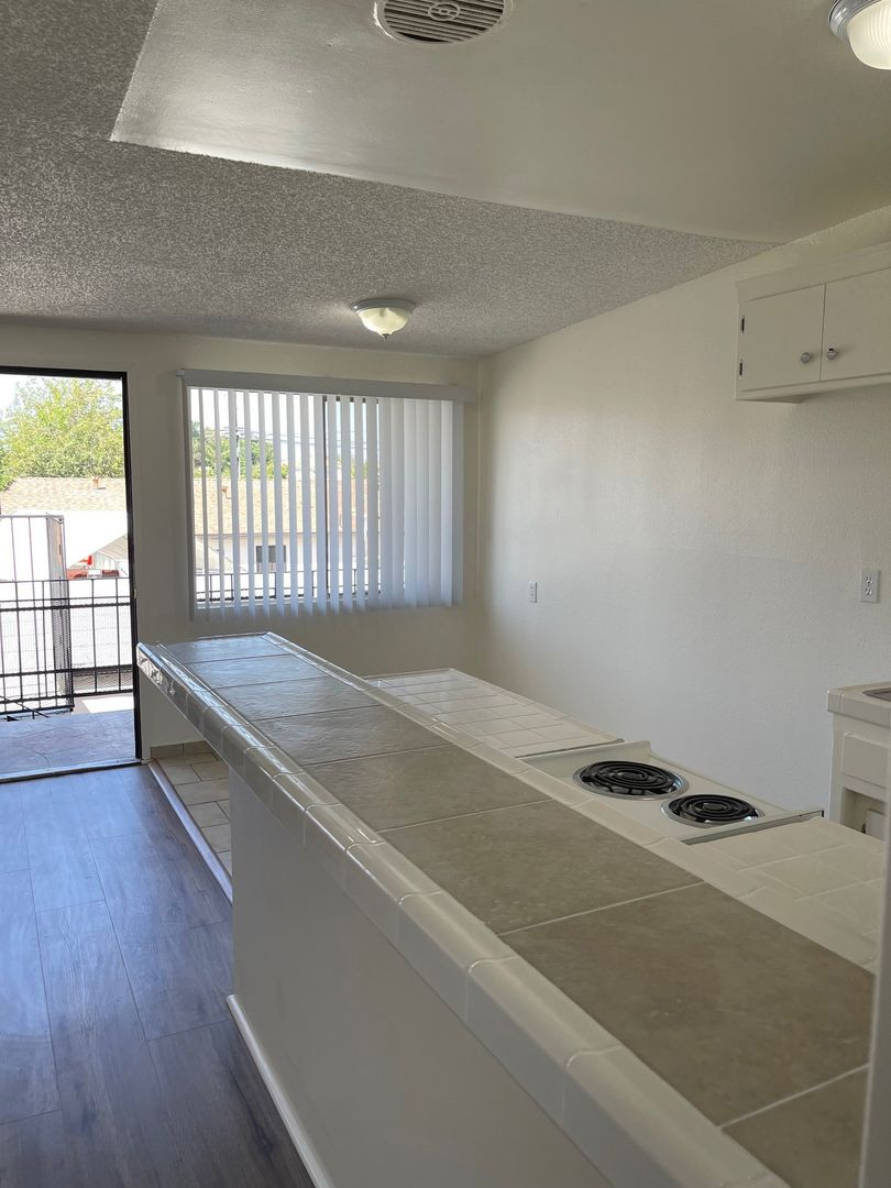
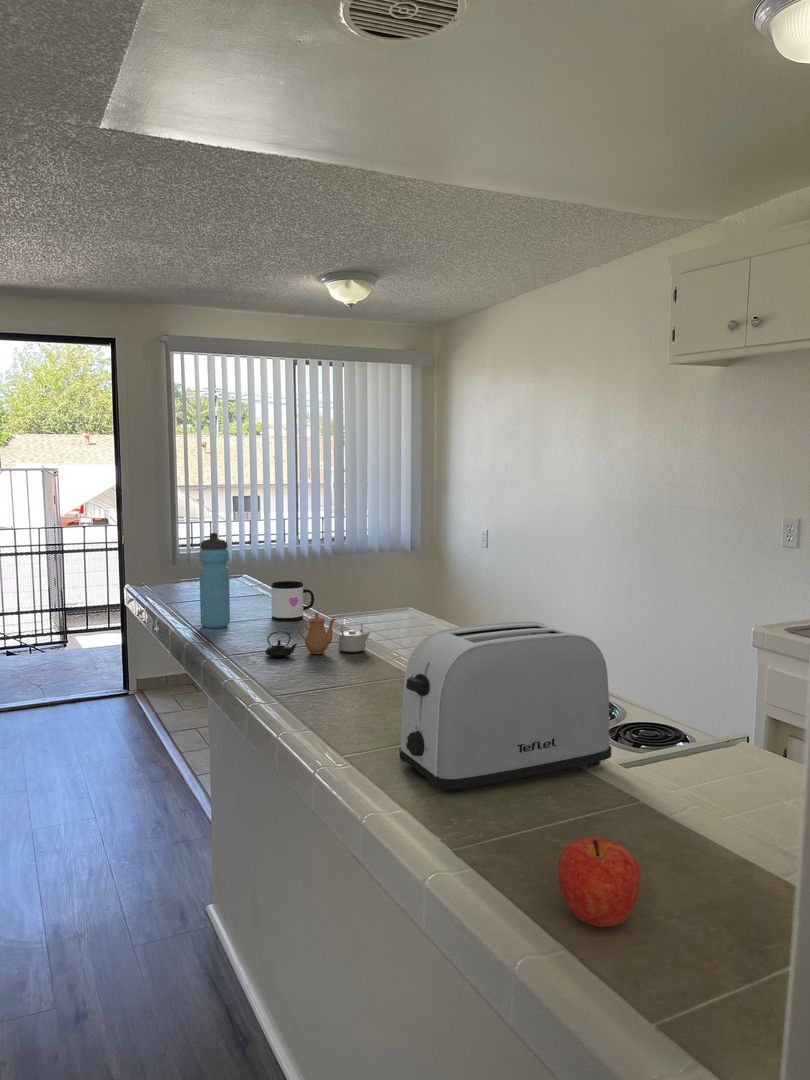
+ fruit (598, 879)
+ toaster (502, 698)
+ mug (293, 600)
+ water bottle (214, 579)
+ teapot (319, 632)
